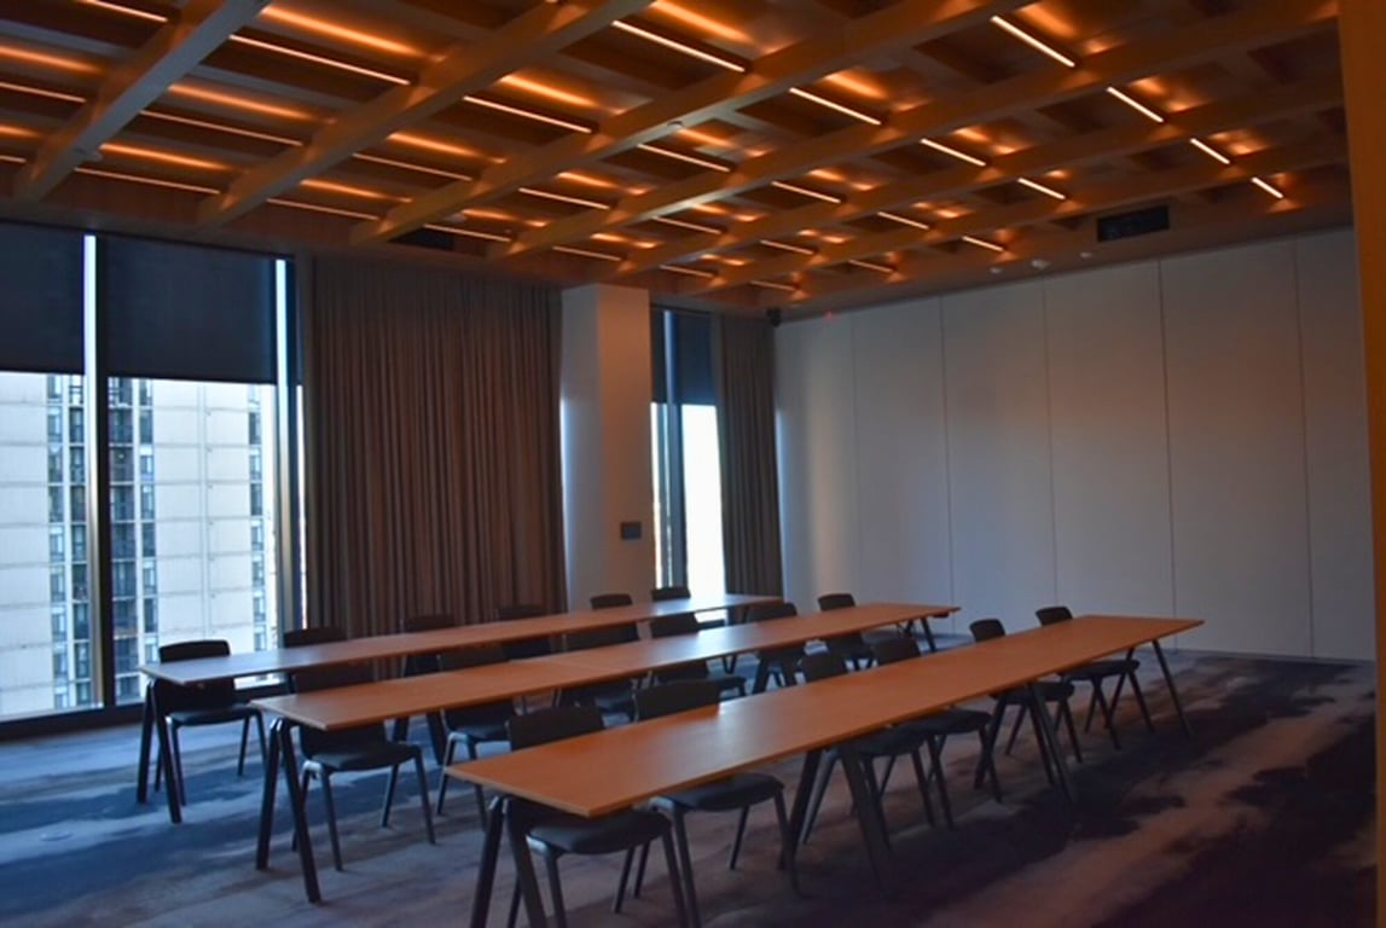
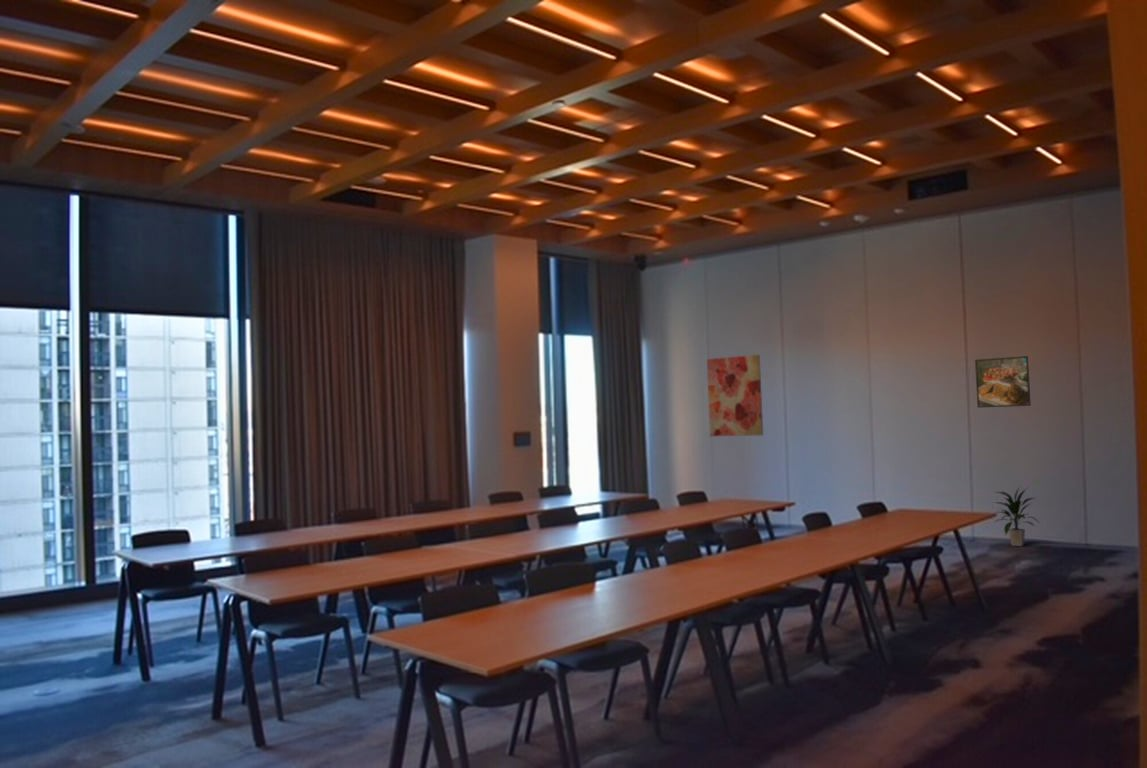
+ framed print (1002, 382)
+ wall art (734, 396)
+ indoor plant (1013, 515)
